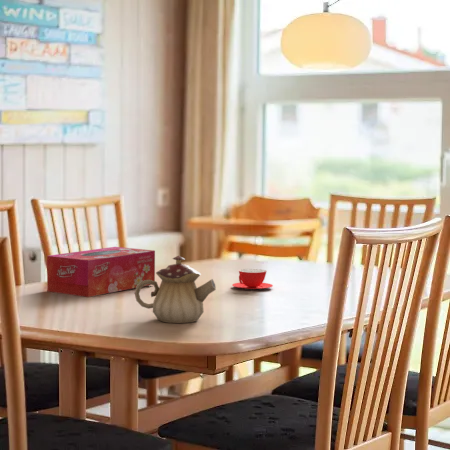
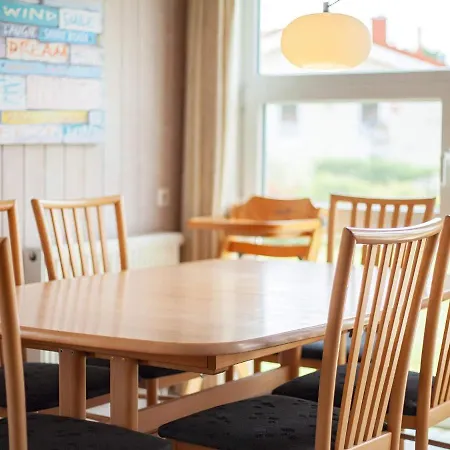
- teapot (174, 287)
- tissue box (102, 270)
- teacup (252, 279)
